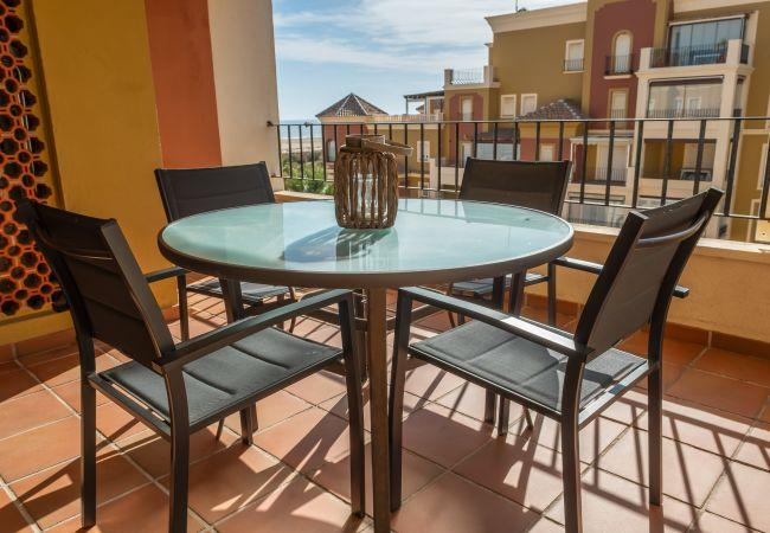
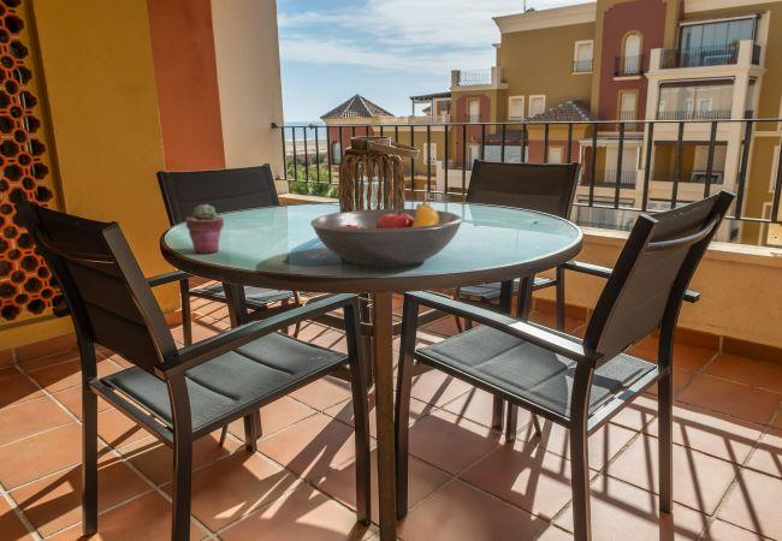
+ potted succulent (205, 227)
+ fruit bowl (387, 233)
